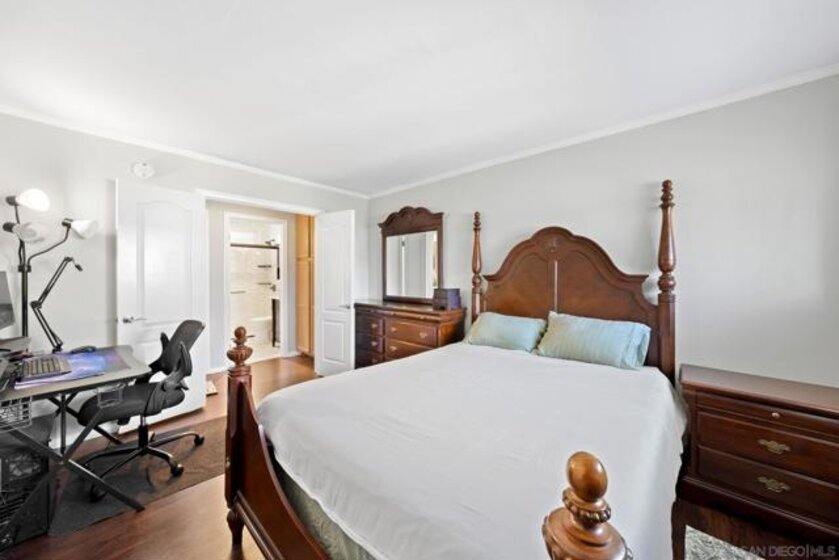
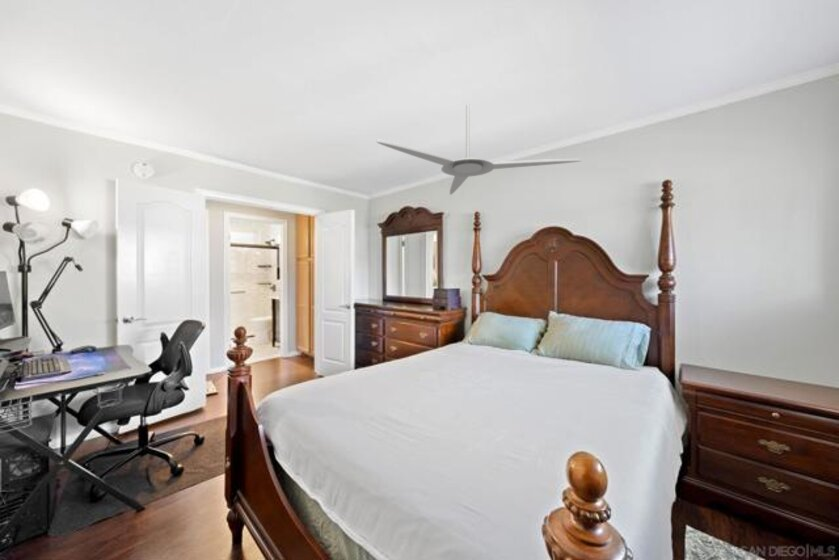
+ ceiling fan (469, 140)
